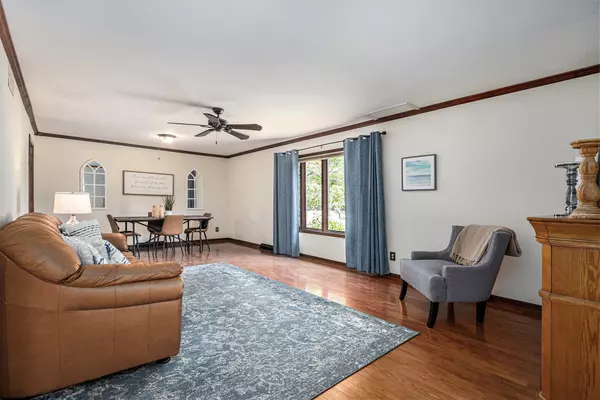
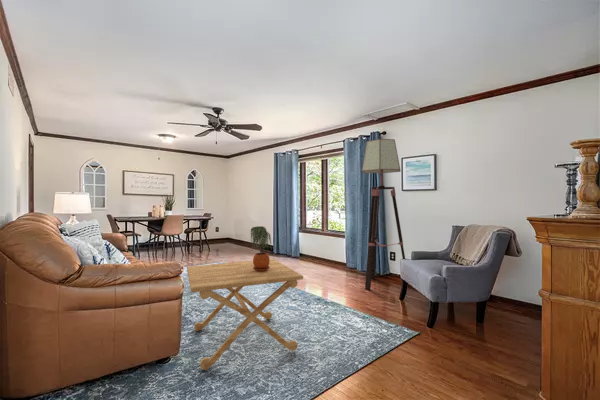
+ side table (241, 305)
+ potted plant (260, 248)
+ floor lamp (378, 212)
